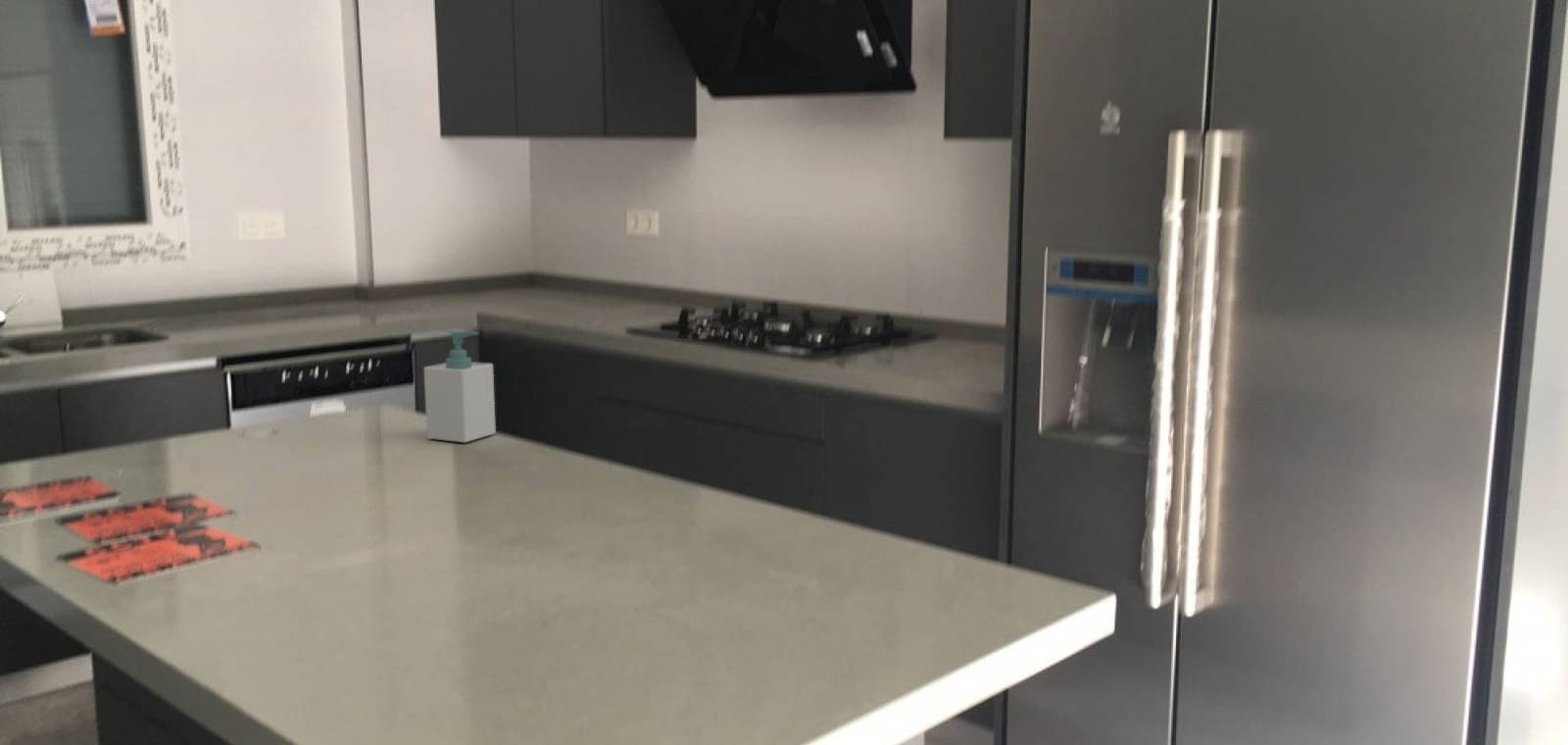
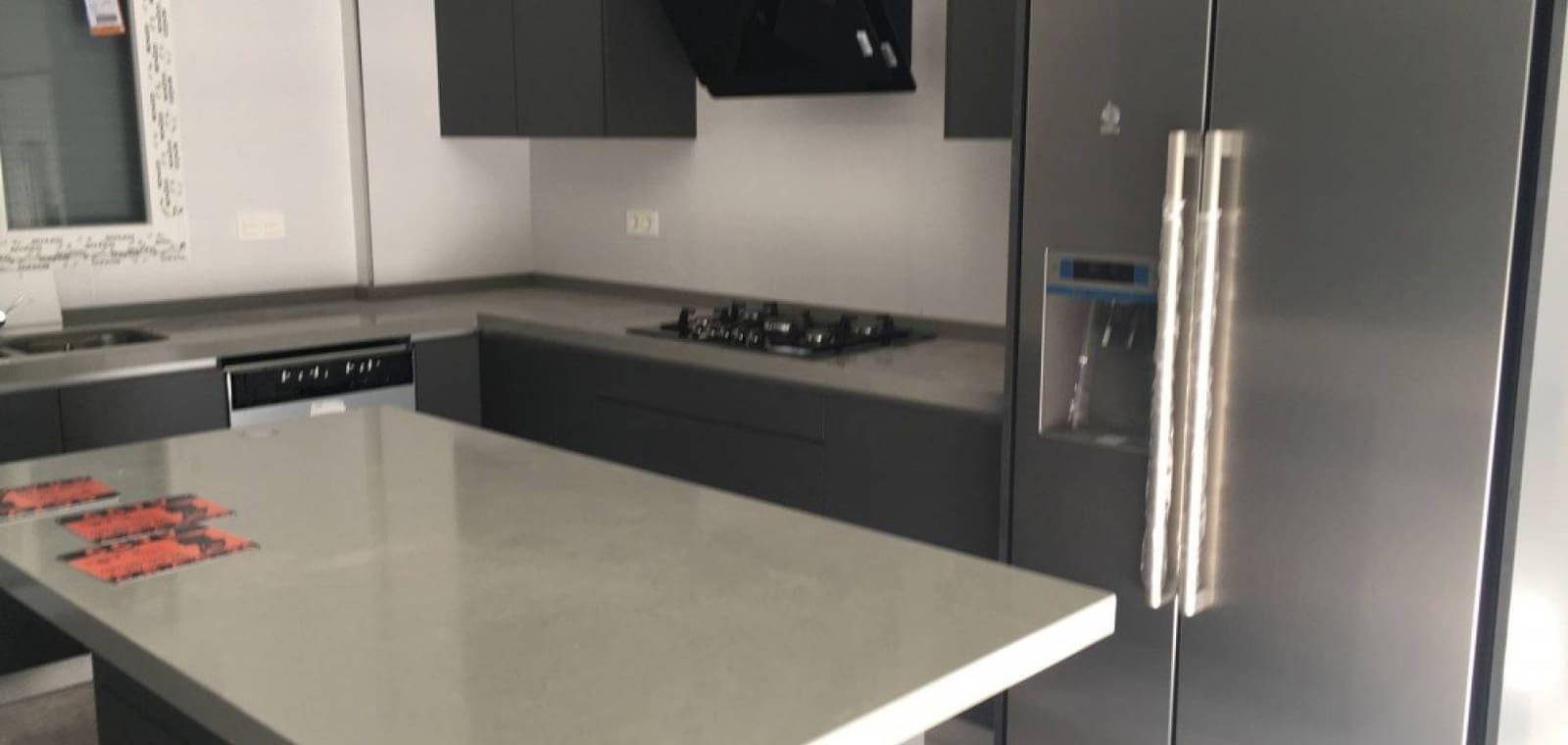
- soap bottle (460, 383)
